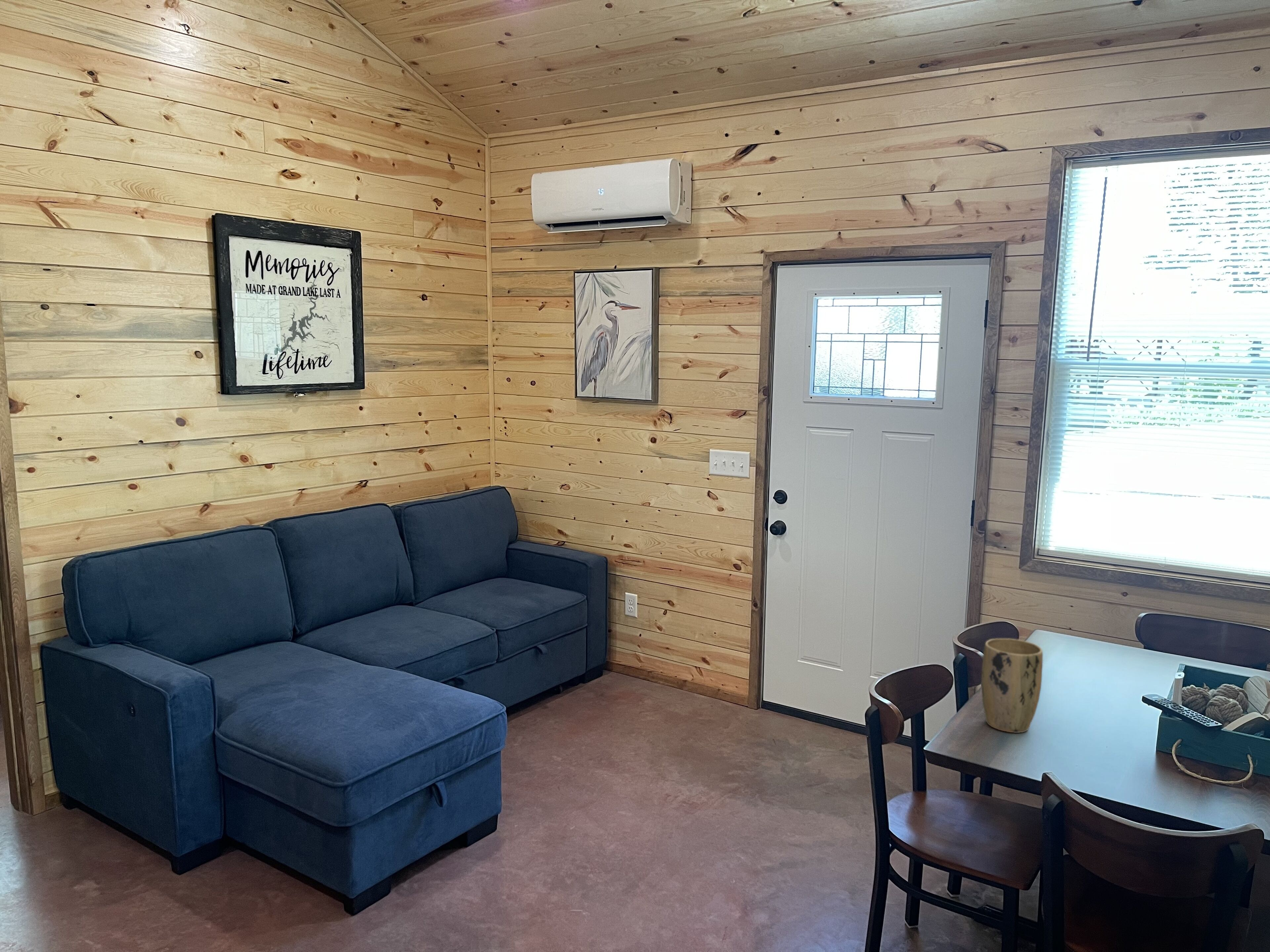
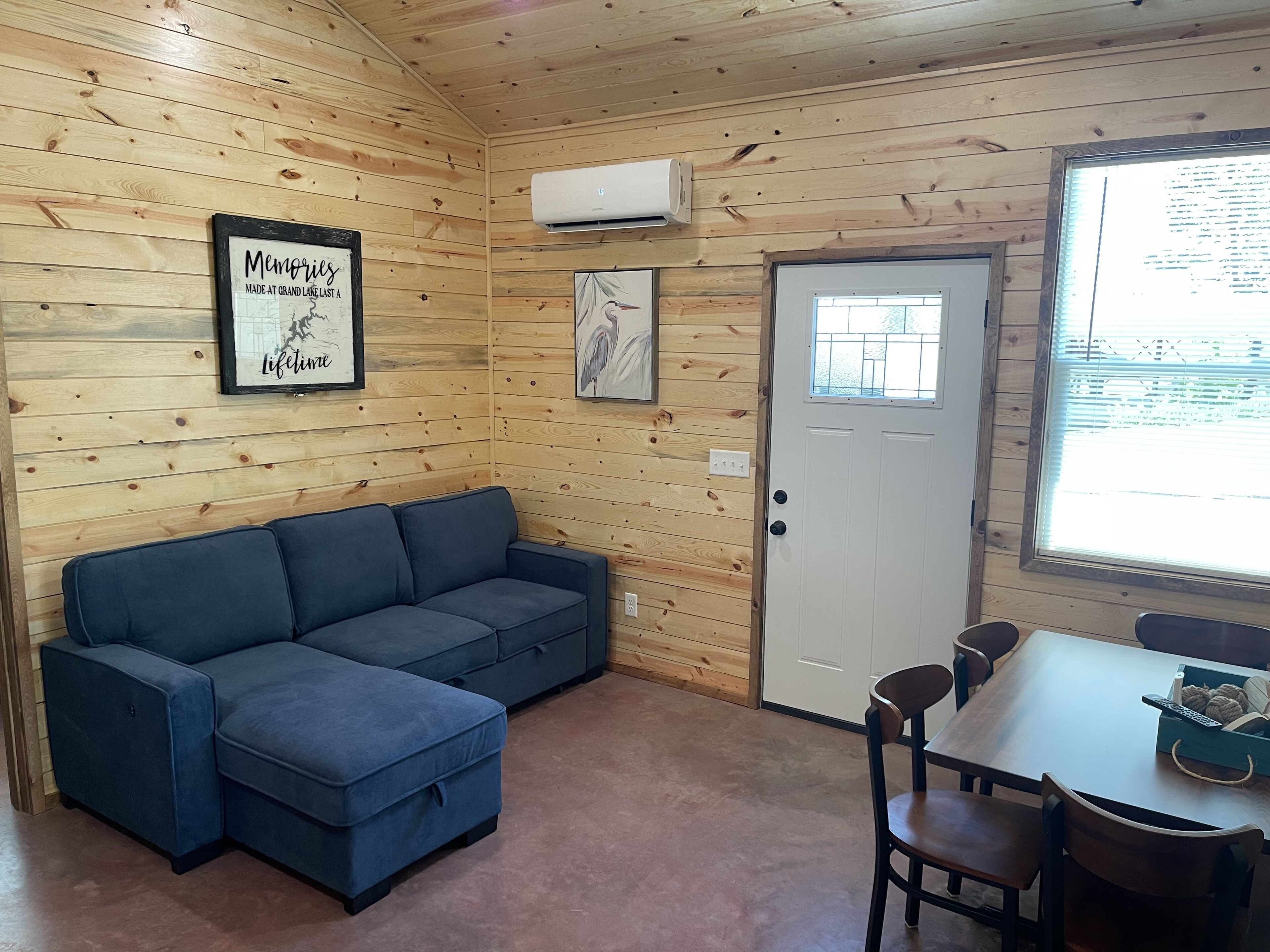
- plant pot (1010, 686)
